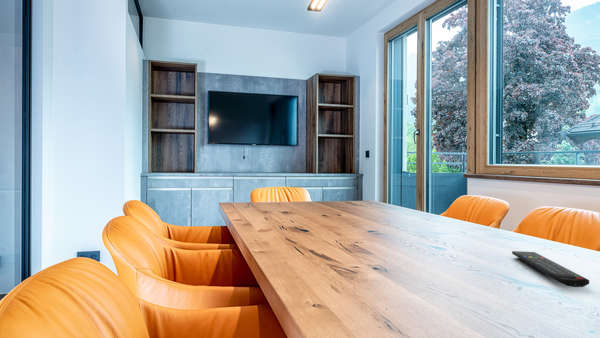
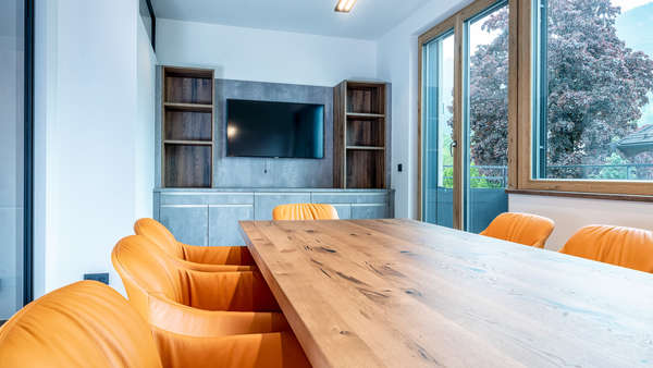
- remote control (545, 266)
